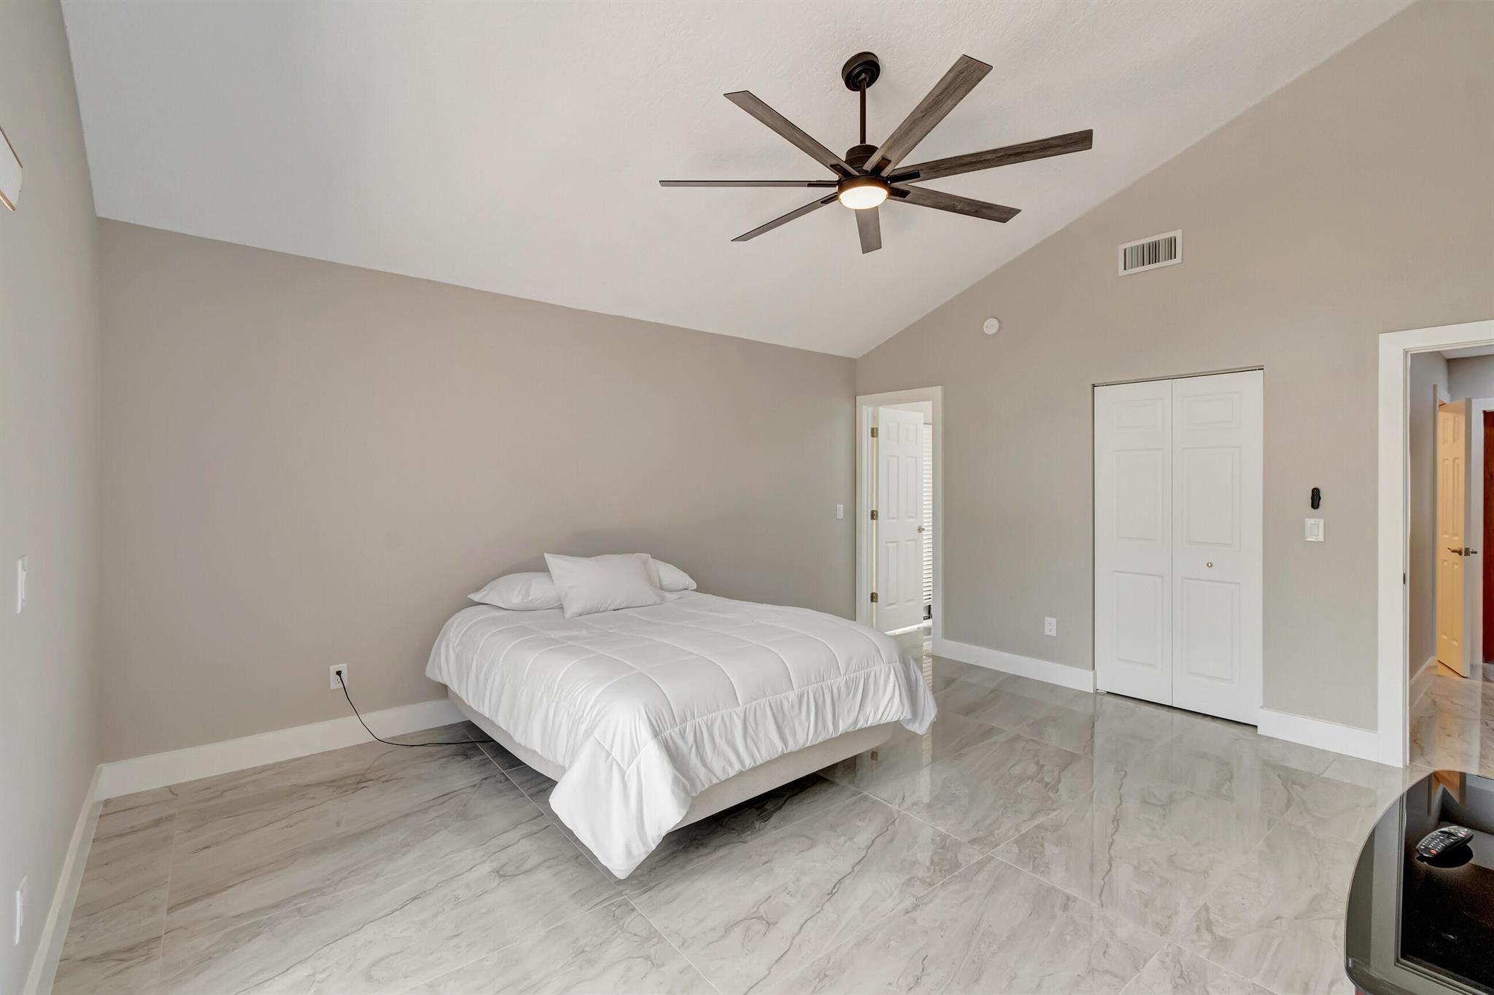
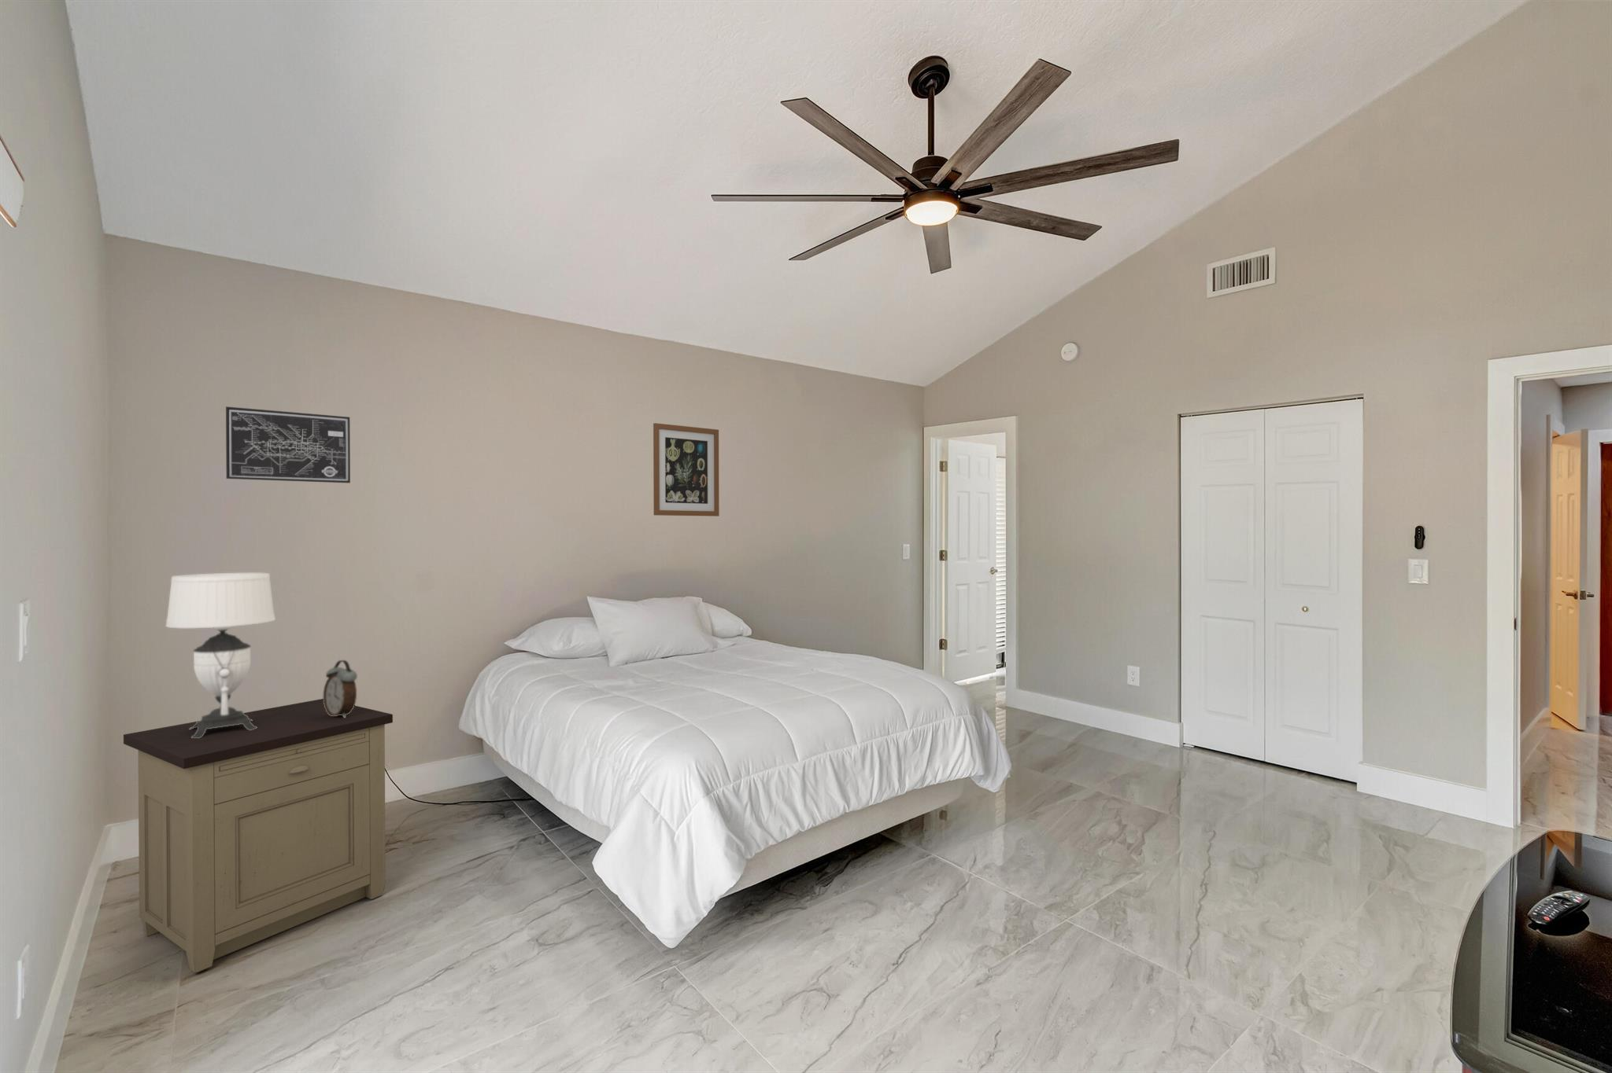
+ wall art (687, 471)
+ wall art (290, 447)
+ nightstand (265, 818)
+ table lamp (222, 651)
+ alarm clock (340, 687)
